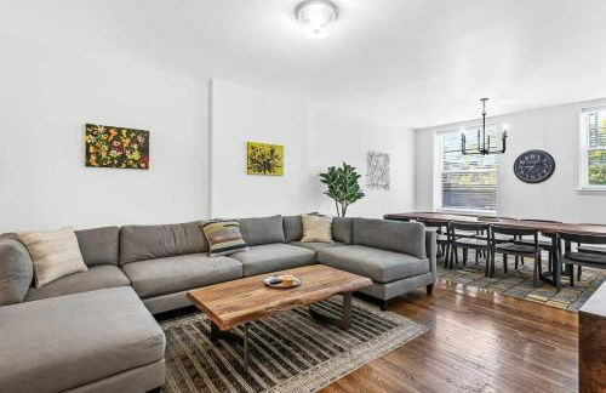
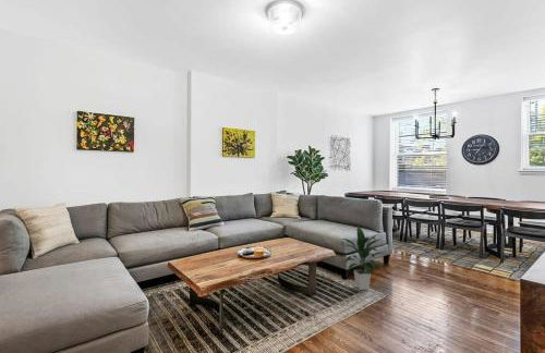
+ indoor plant (364, 257)
